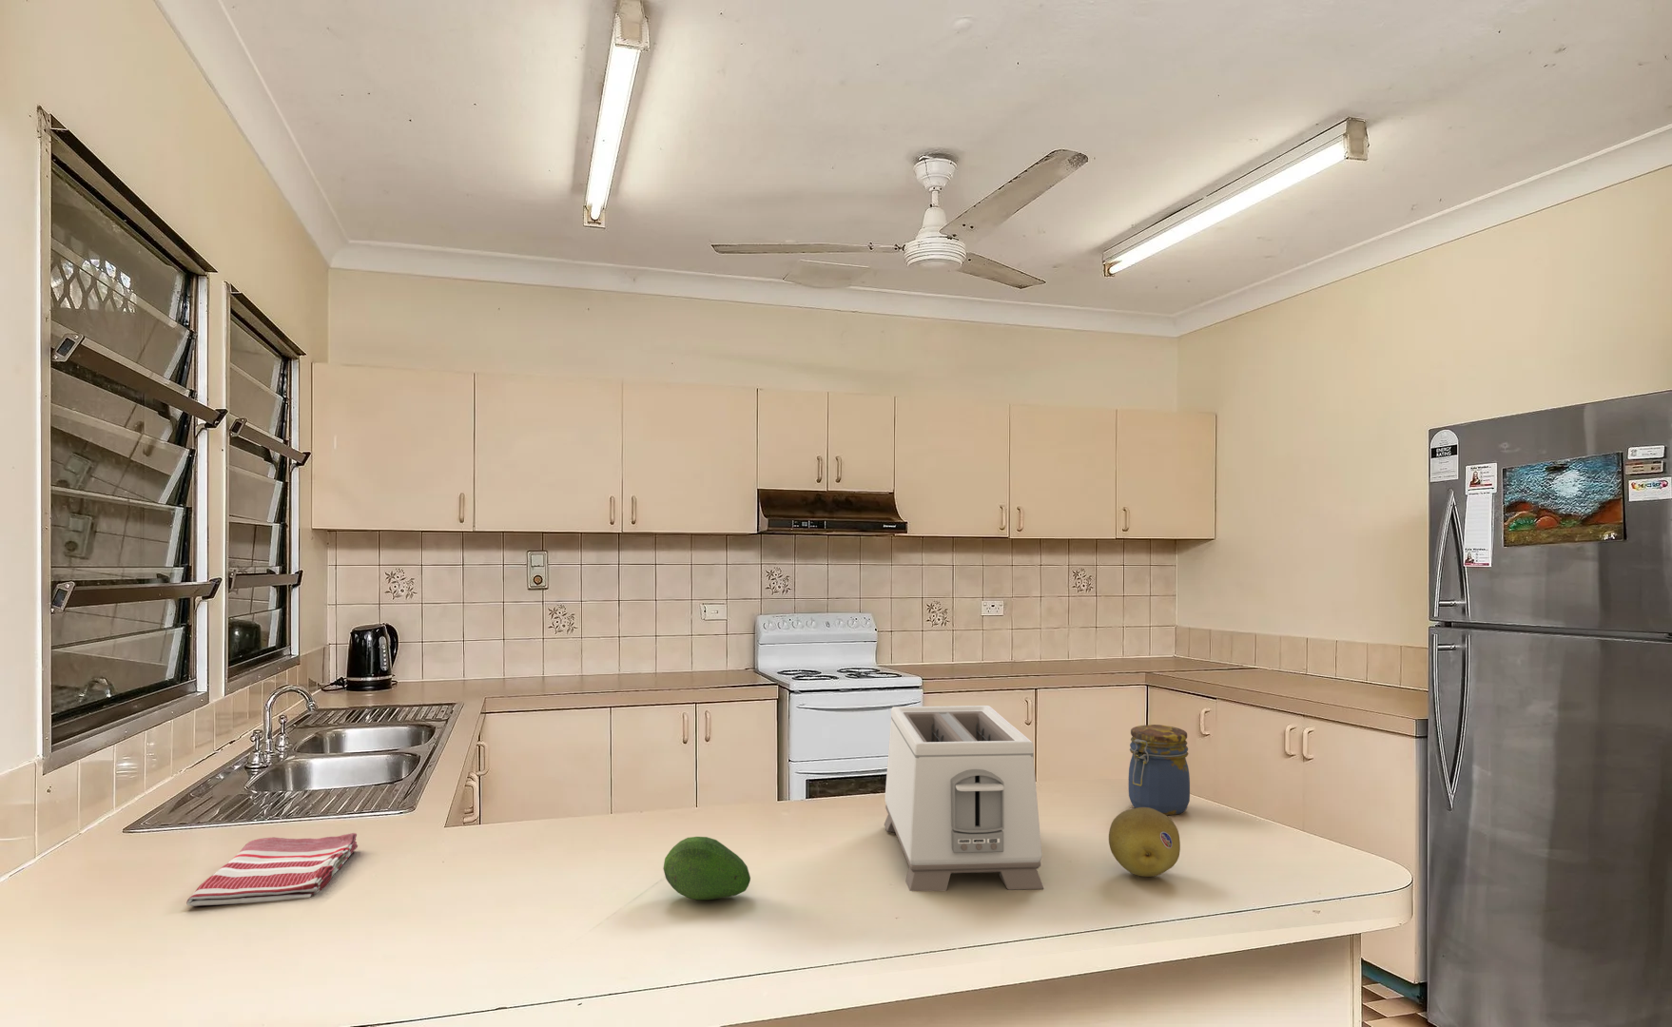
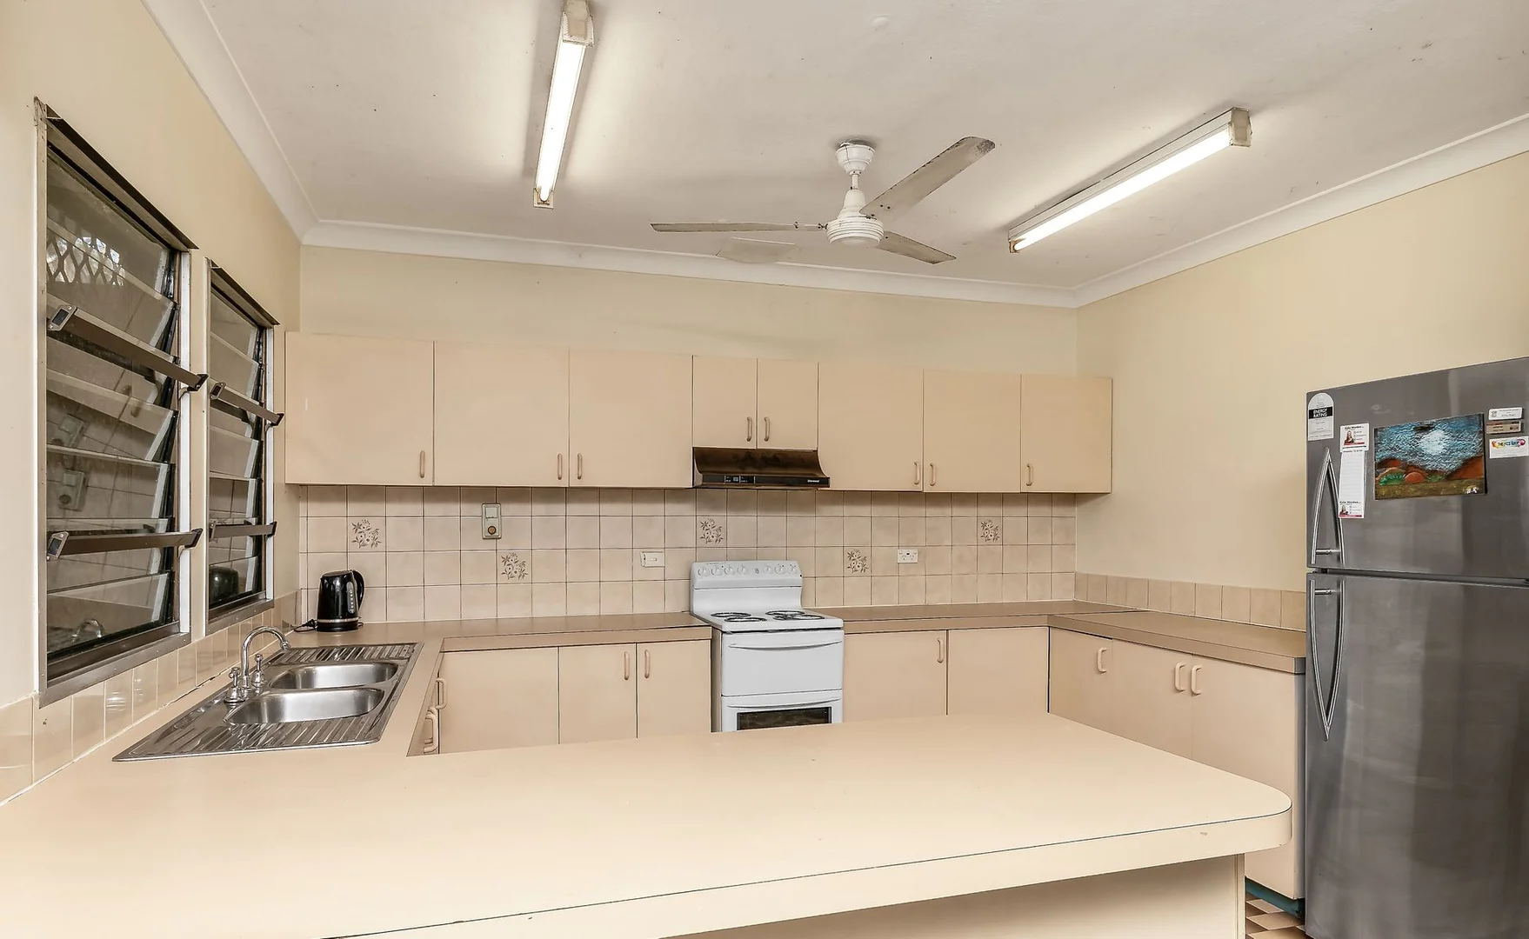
- fruit (1144, 842)
- fruit (707, 867)
- jar (1156, 768)
- dish towel (278, 866)
- toaster (958, 791)
